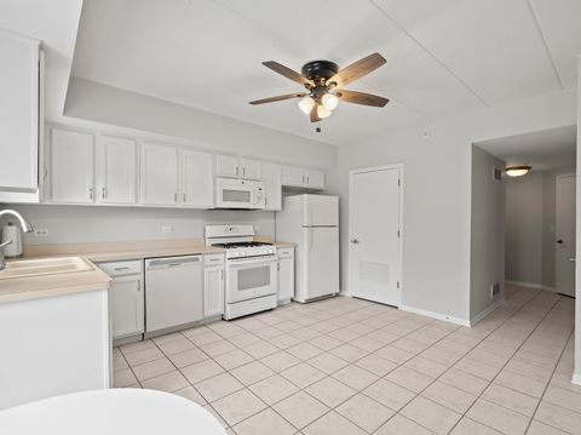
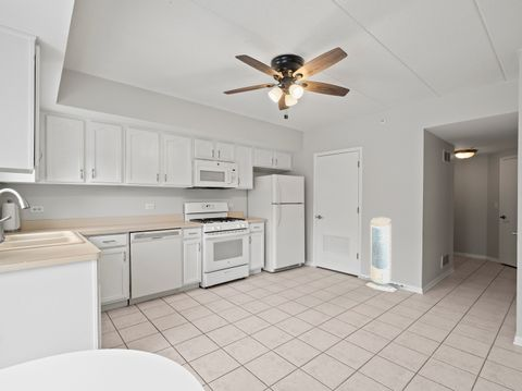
+ air purifier (381, 252)
